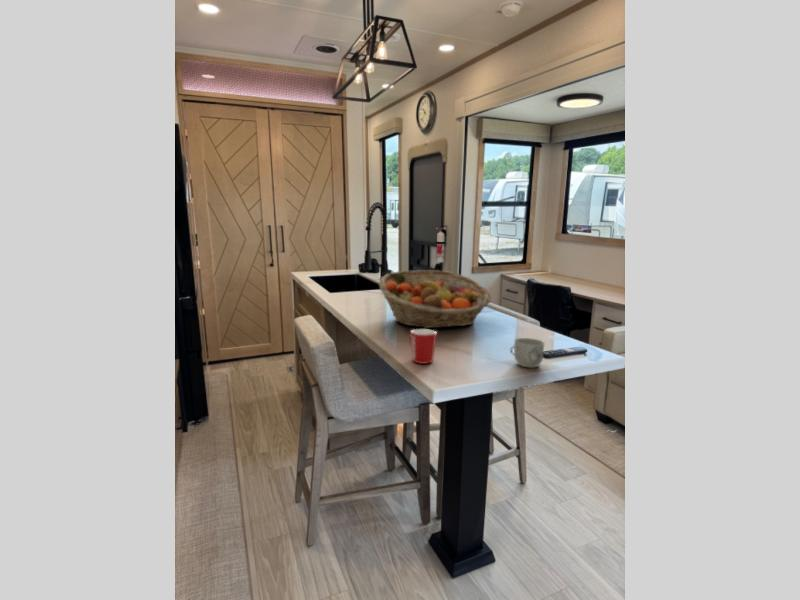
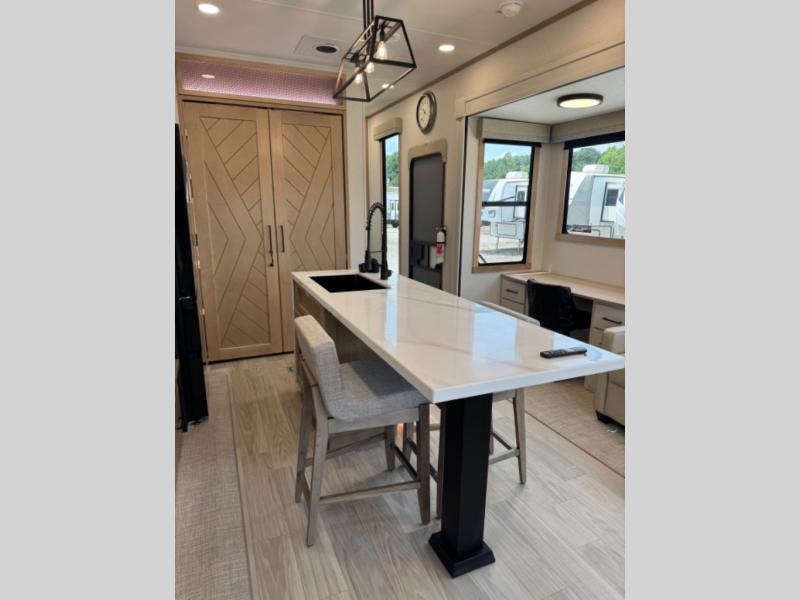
- fruit basket (434, 297)
- mug (525, 353)
- mug (419, 344)
